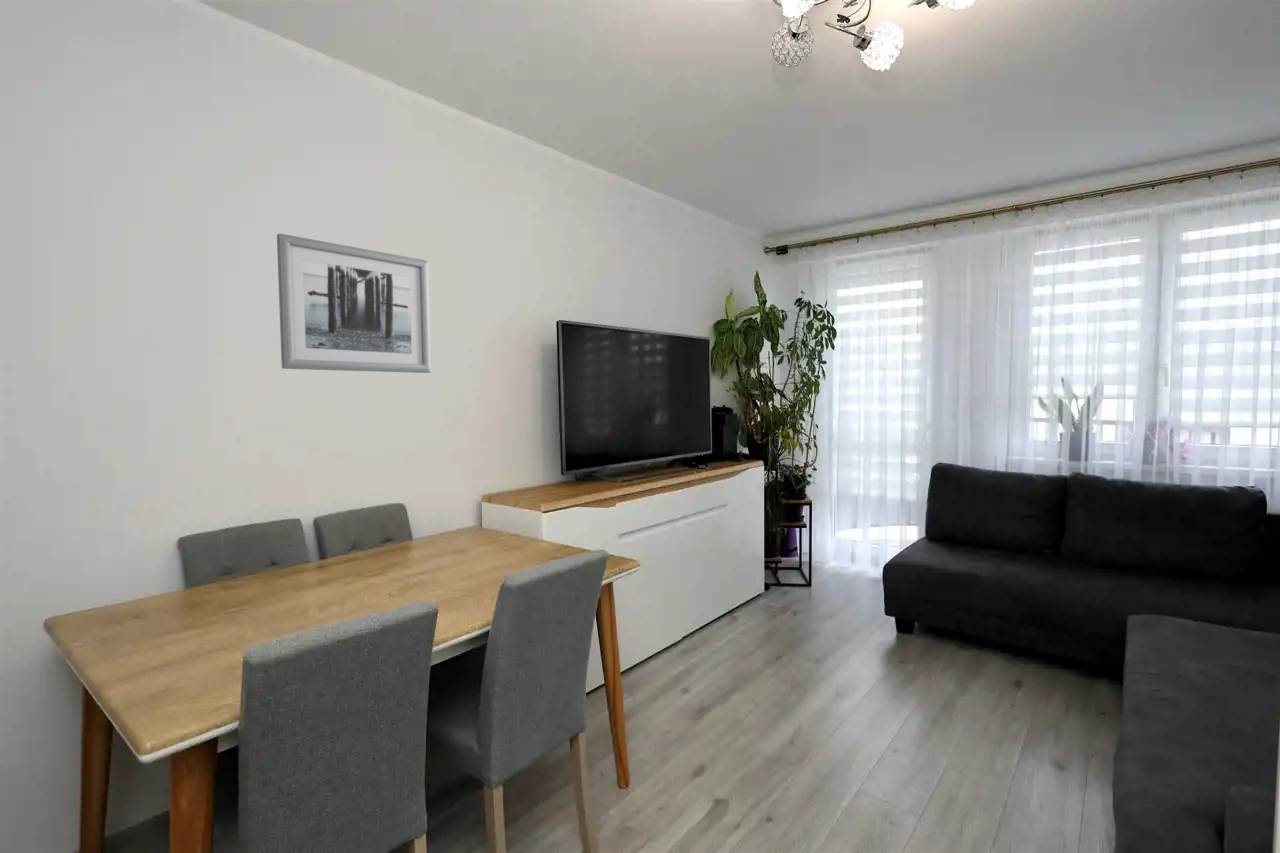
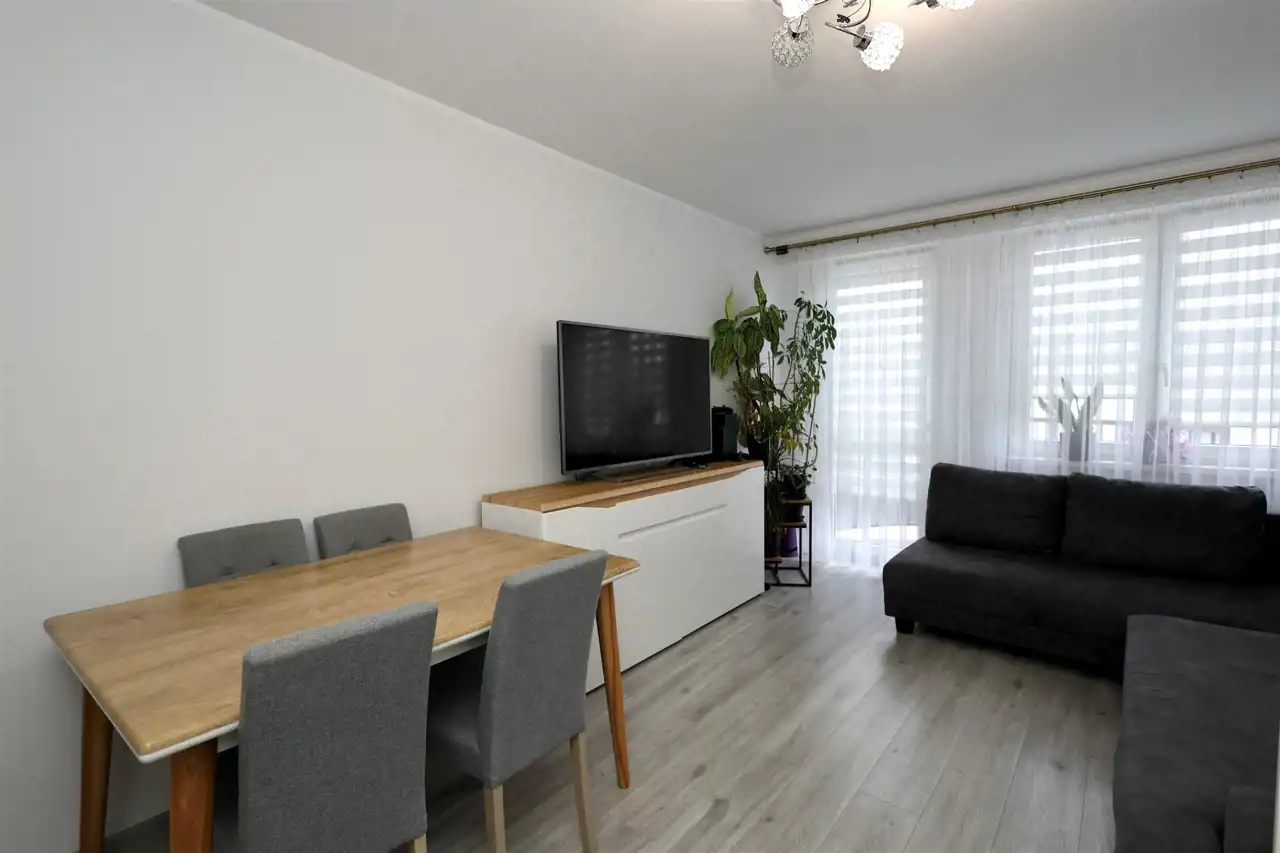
- wall art (361, 310)
